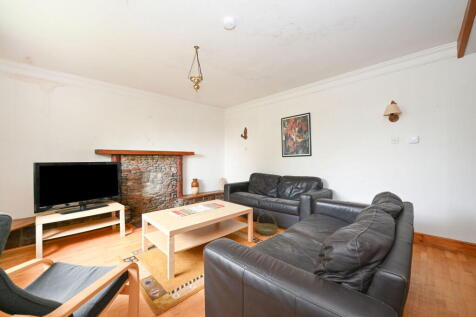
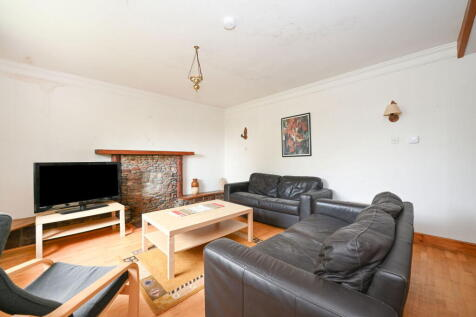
- basket (266, 223)
